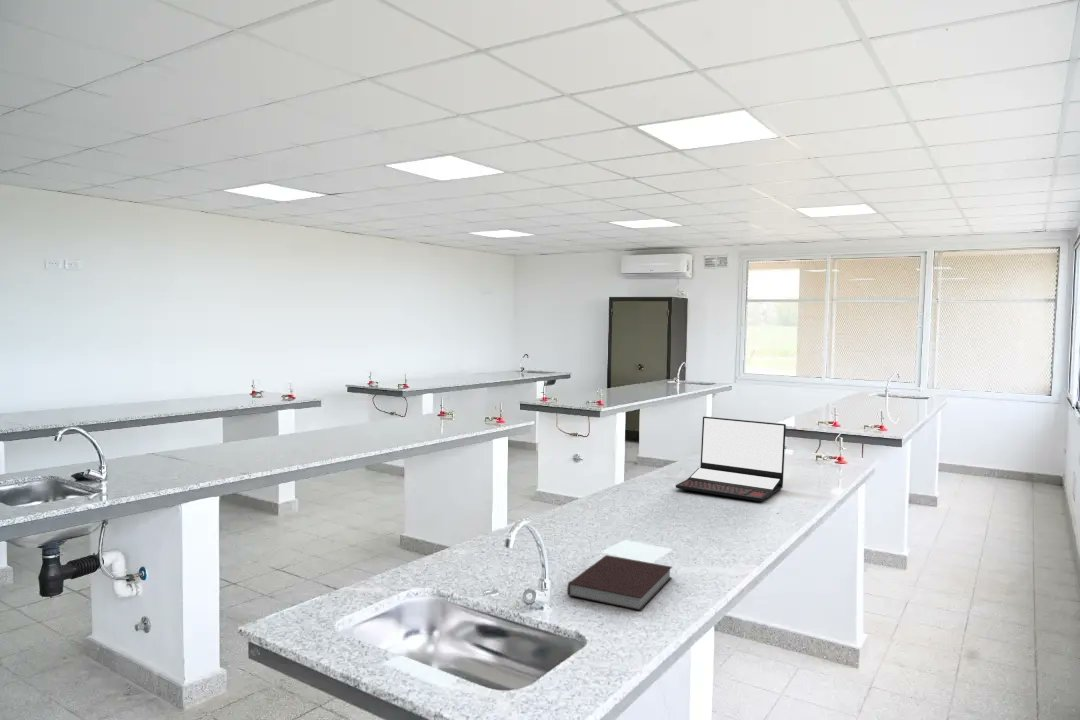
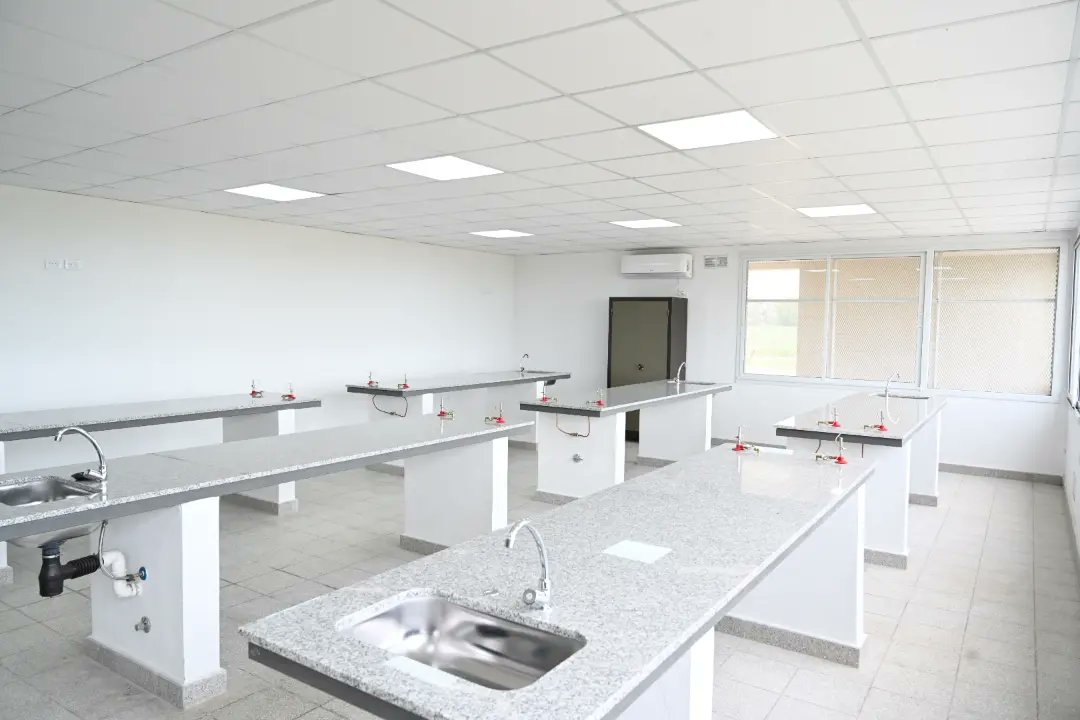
- laptop (730, 456)
- notebook (621, 580)
